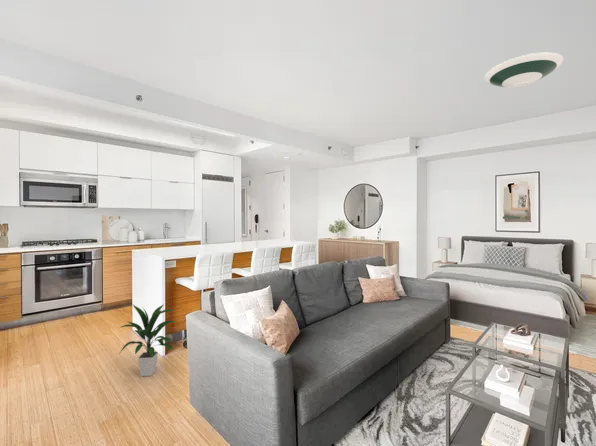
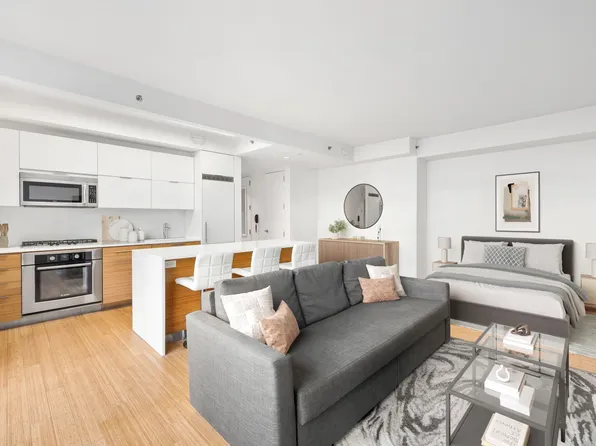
- indoor plant (150, 337)
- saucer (521, 77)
